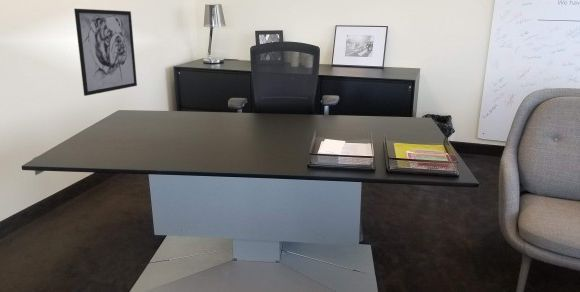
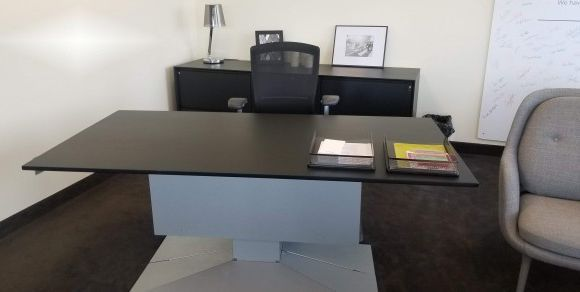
- wall art (108, 51)
